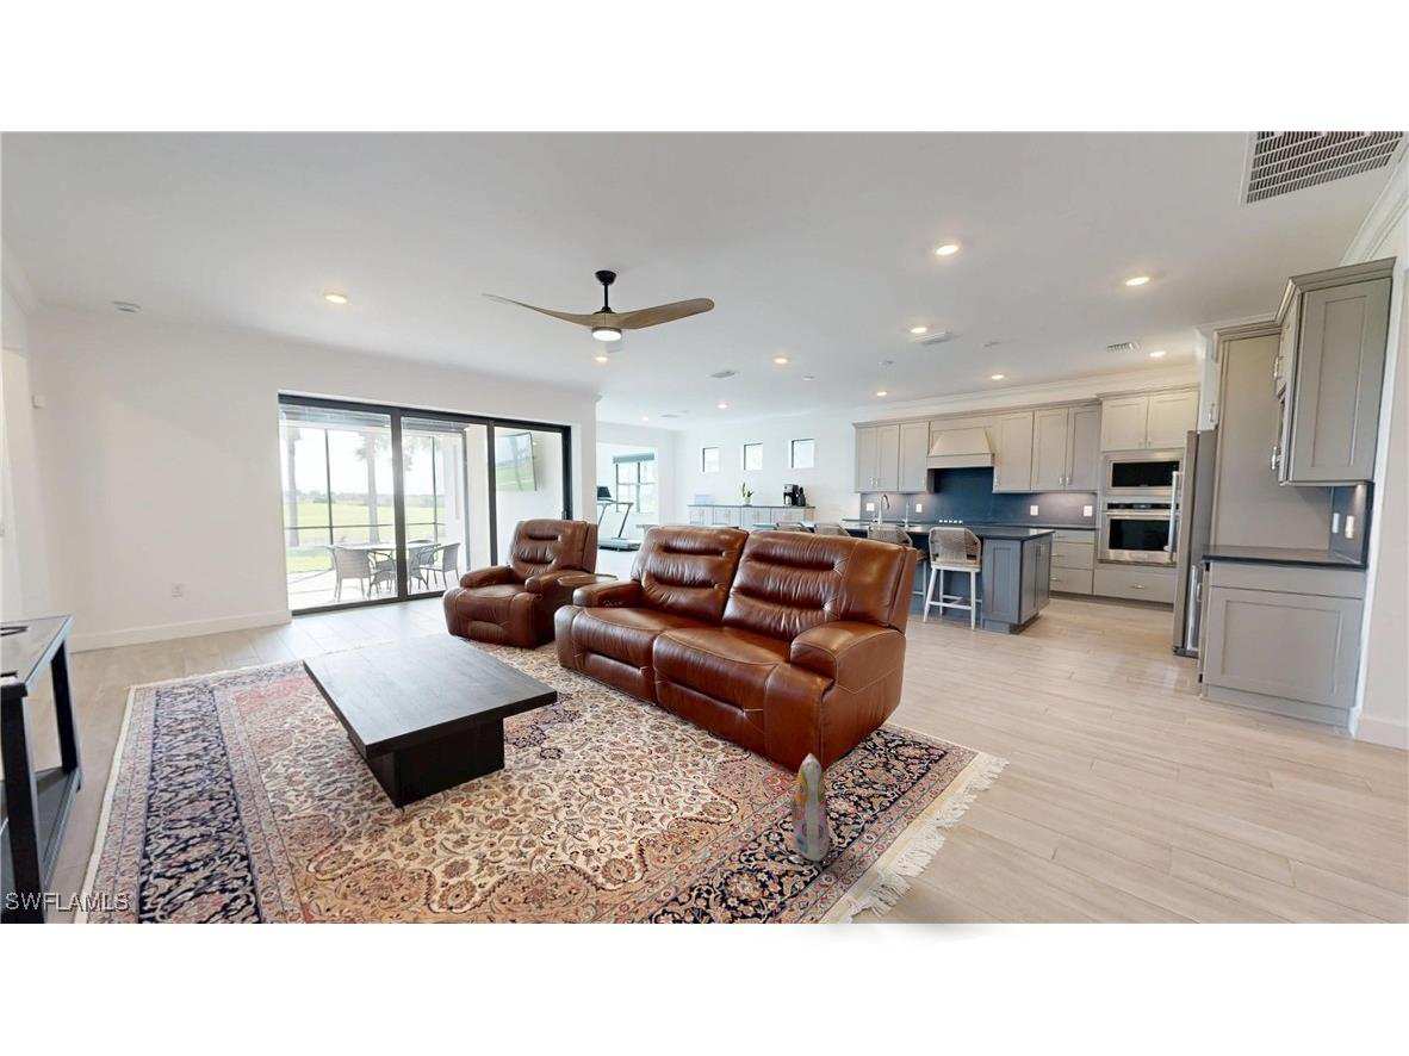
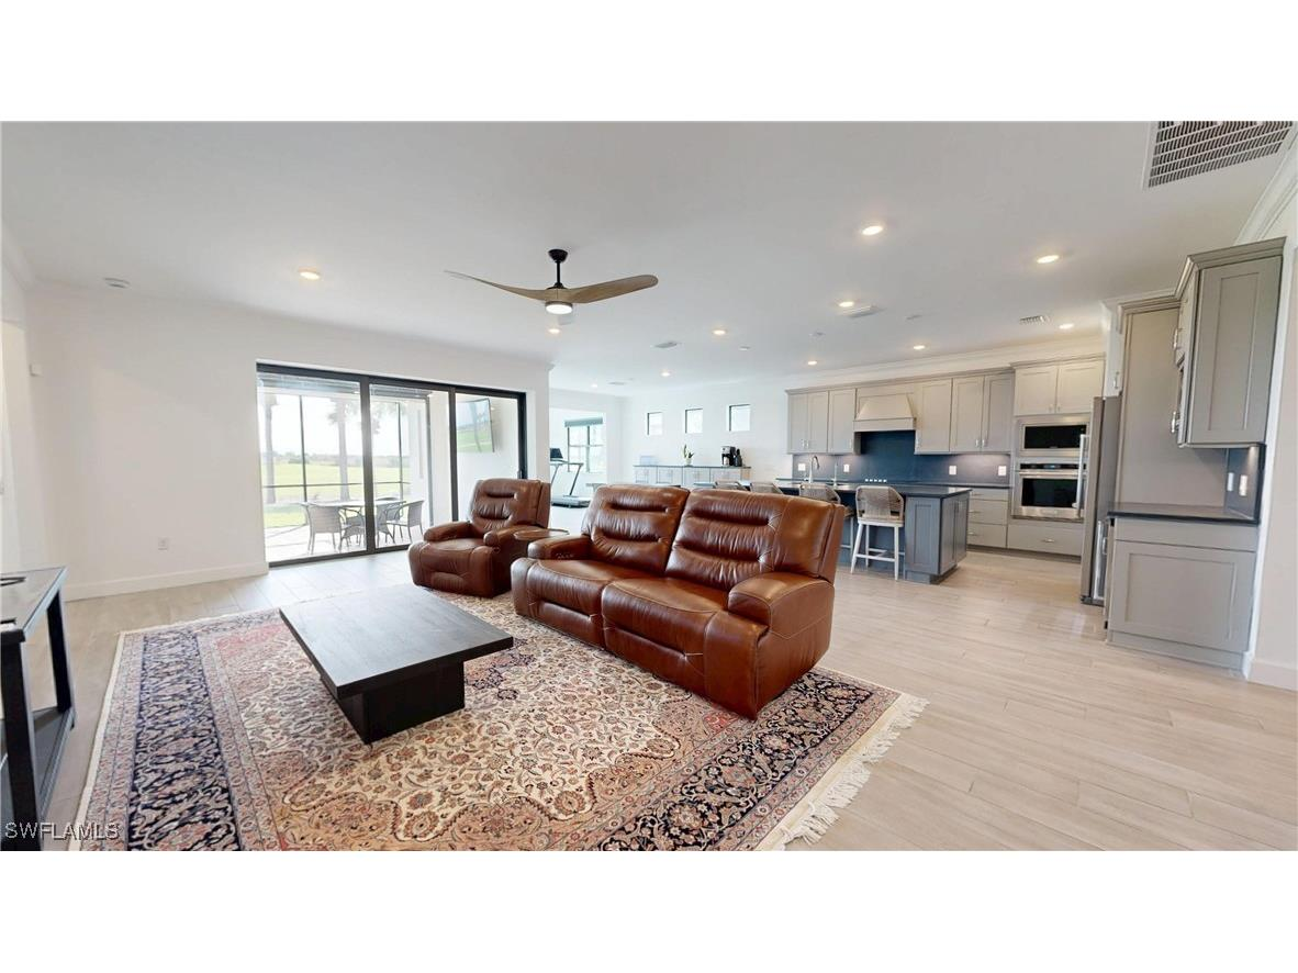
- plush toy (808, 799)
